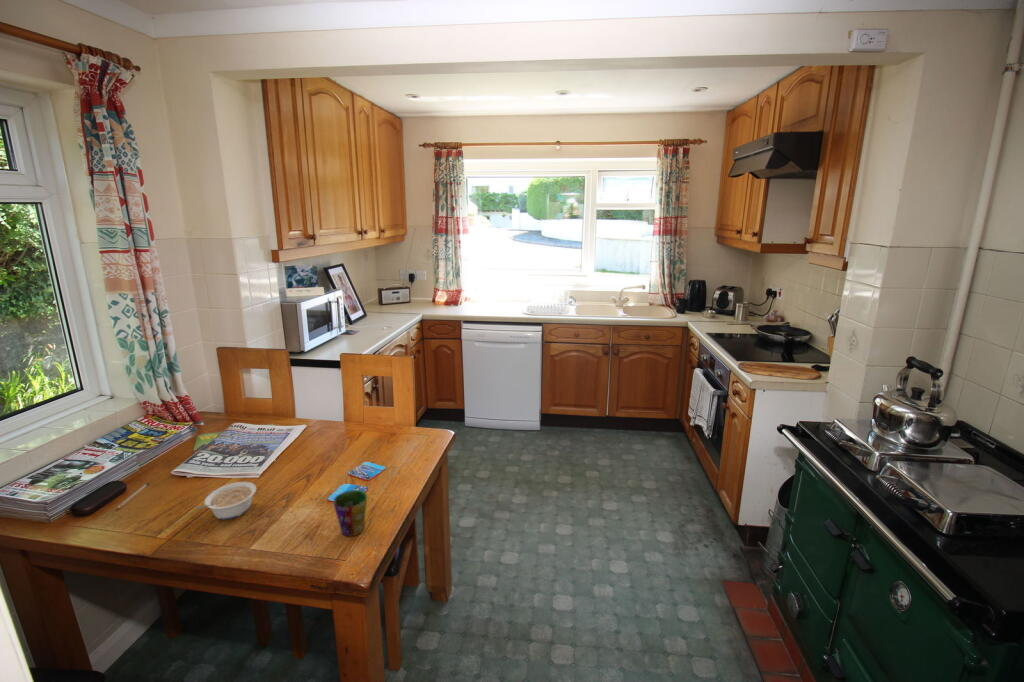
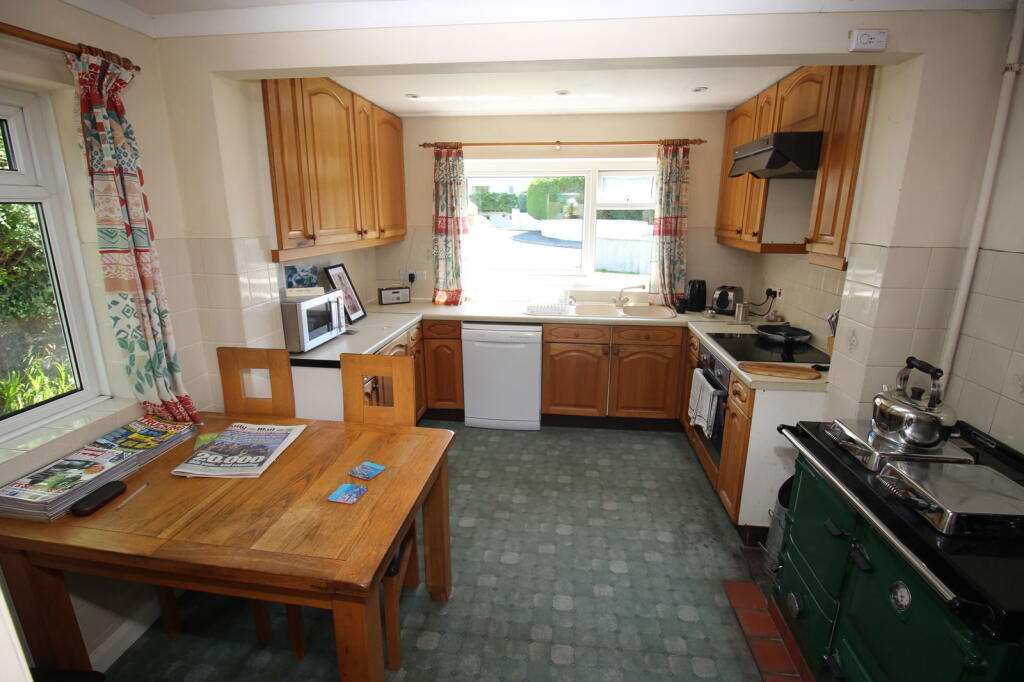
- legume (230, 501)
- cup (350, 517)
